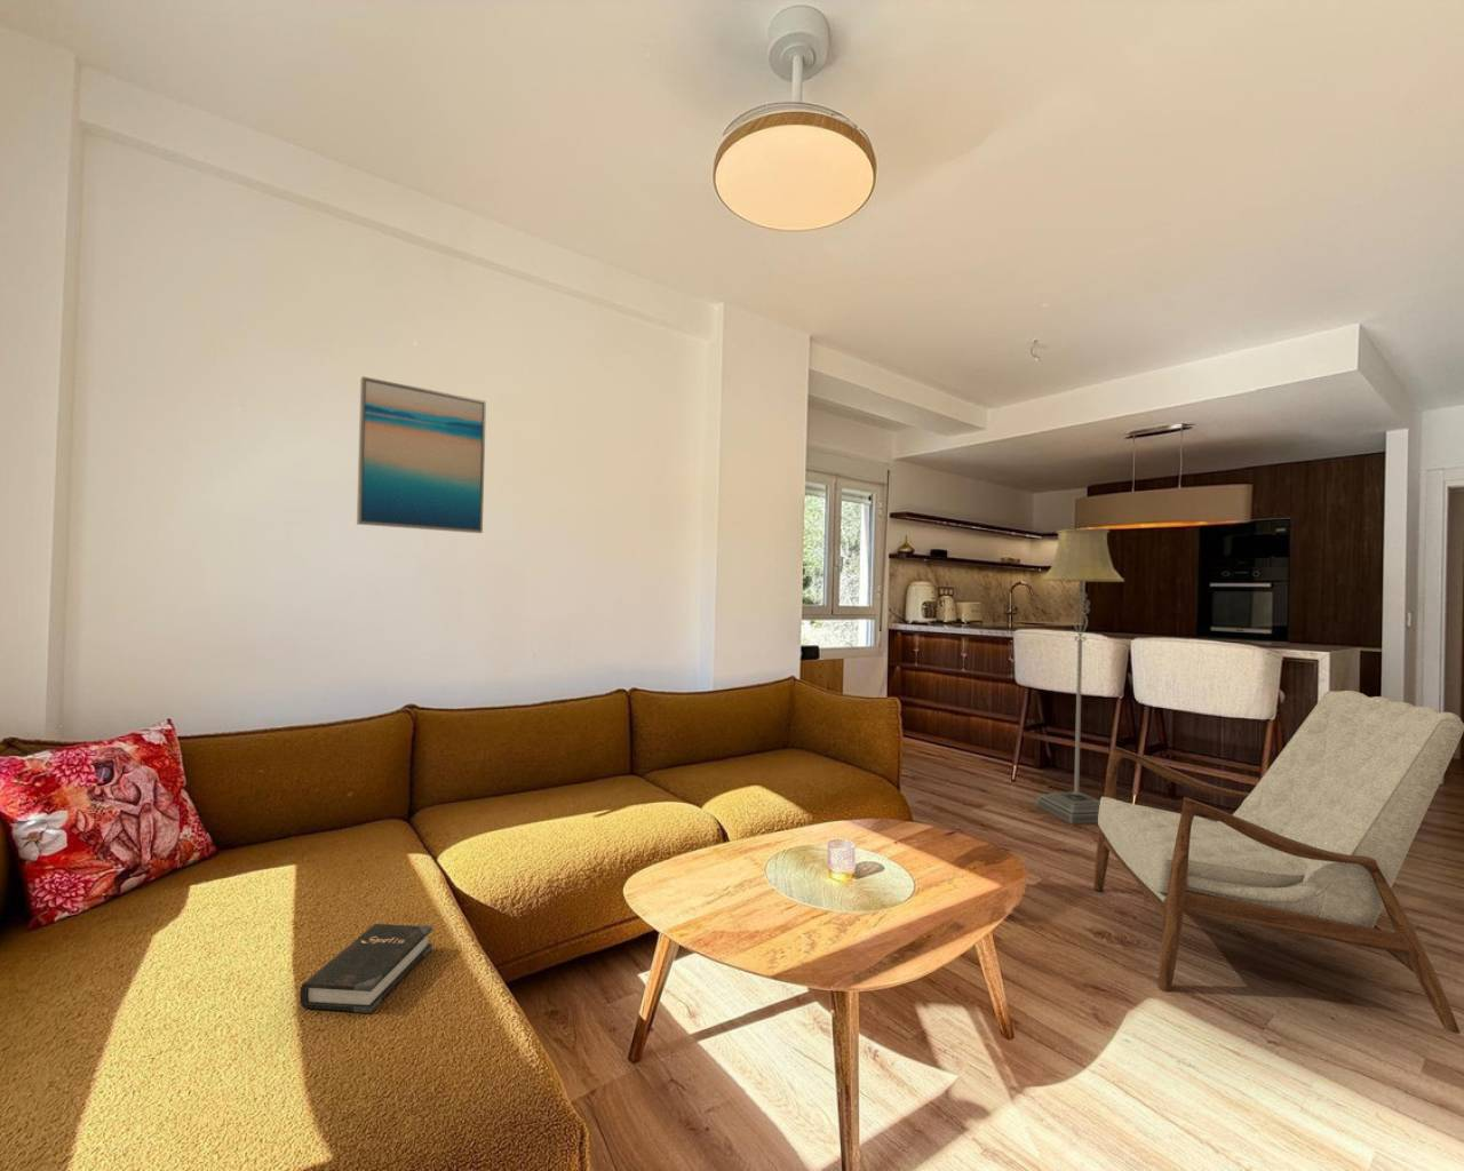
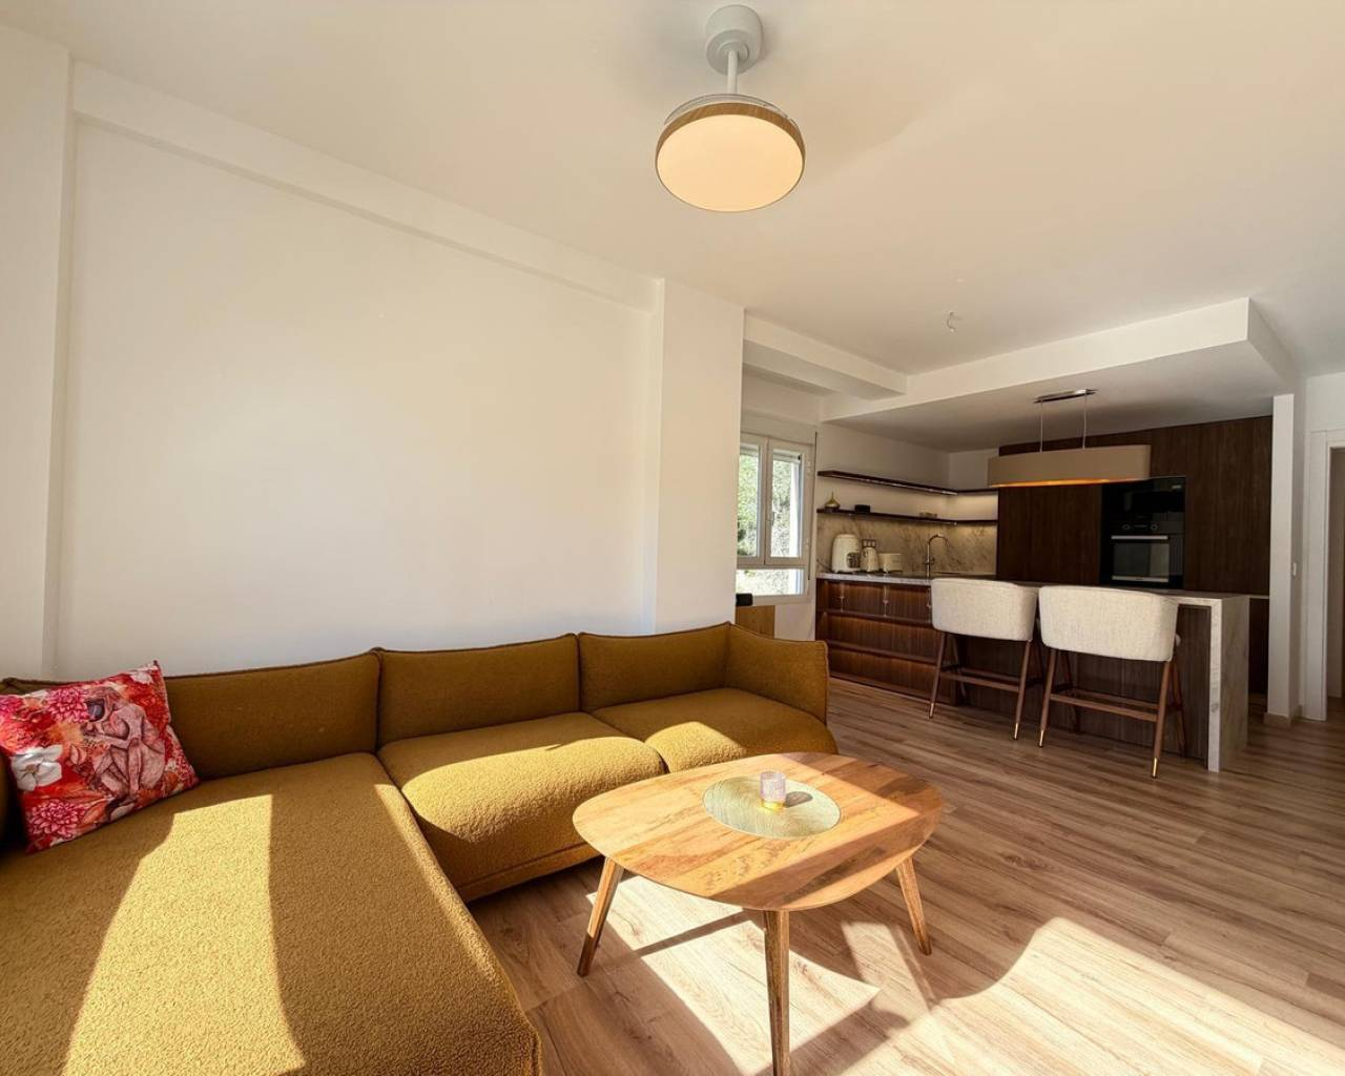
- armchair (1261, 821)
- hardback book (370, 963)
- wall art (424, 459)
- floor lamp (1078, 672)
